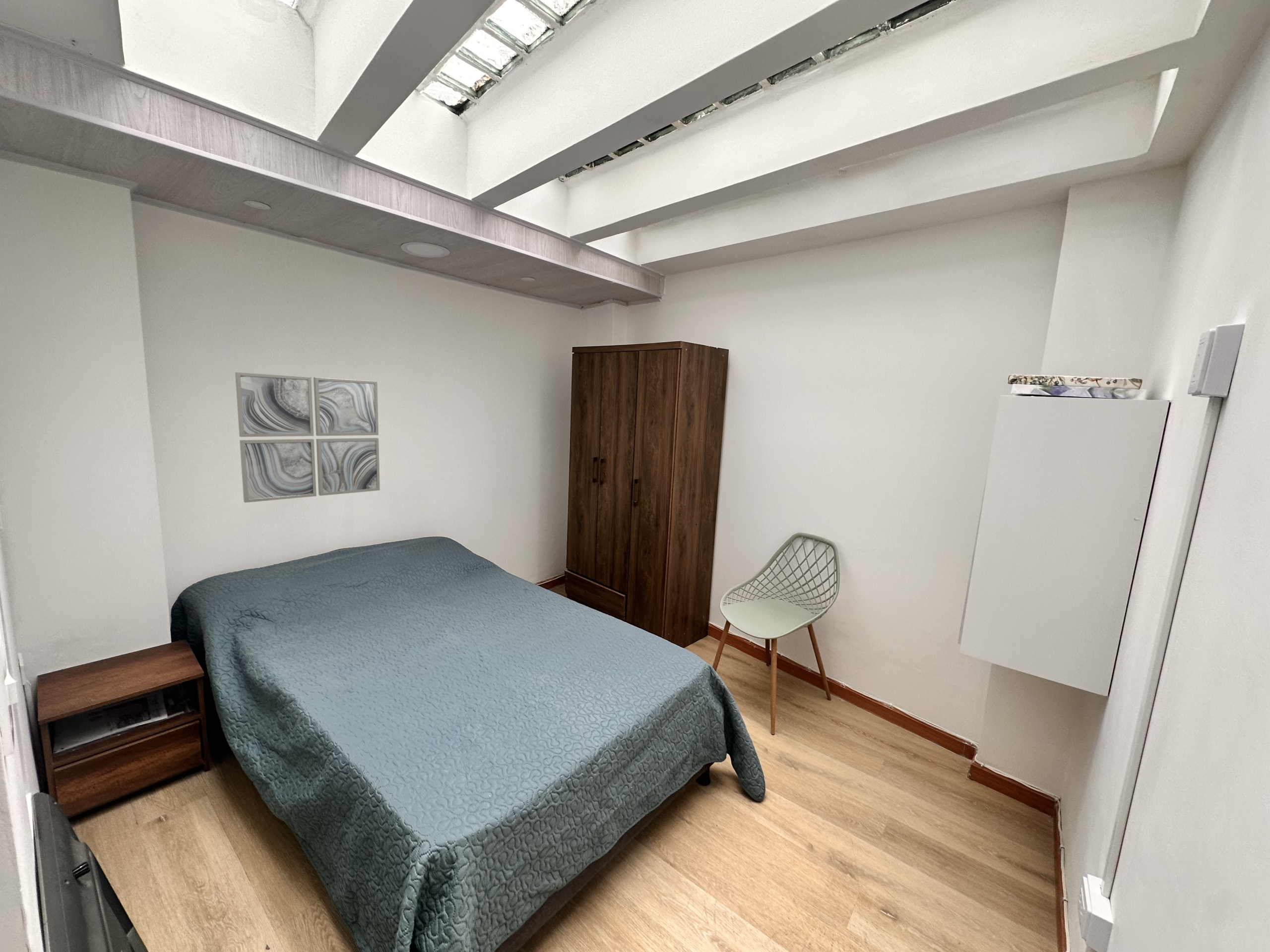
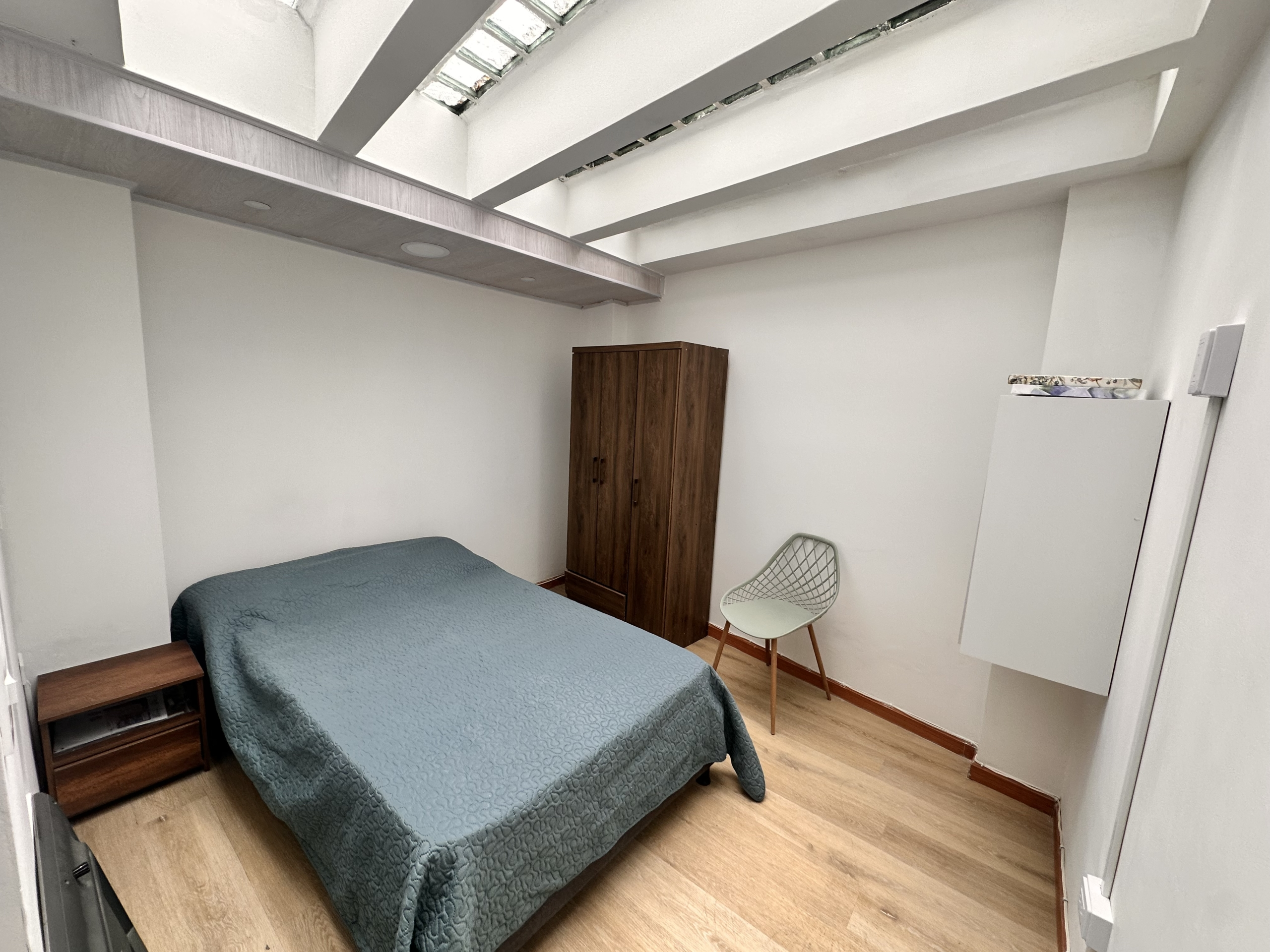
- wall art (316, 439)
